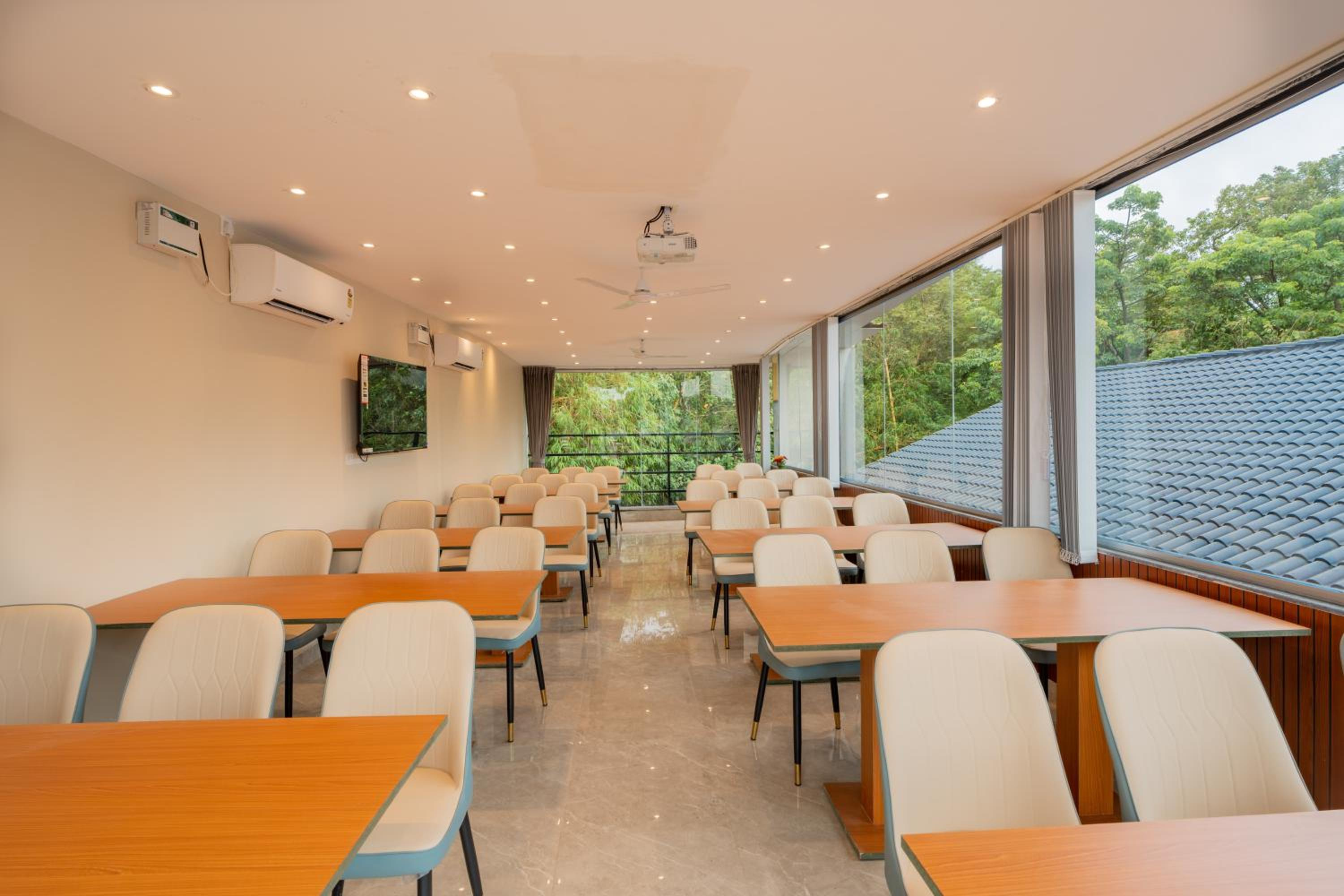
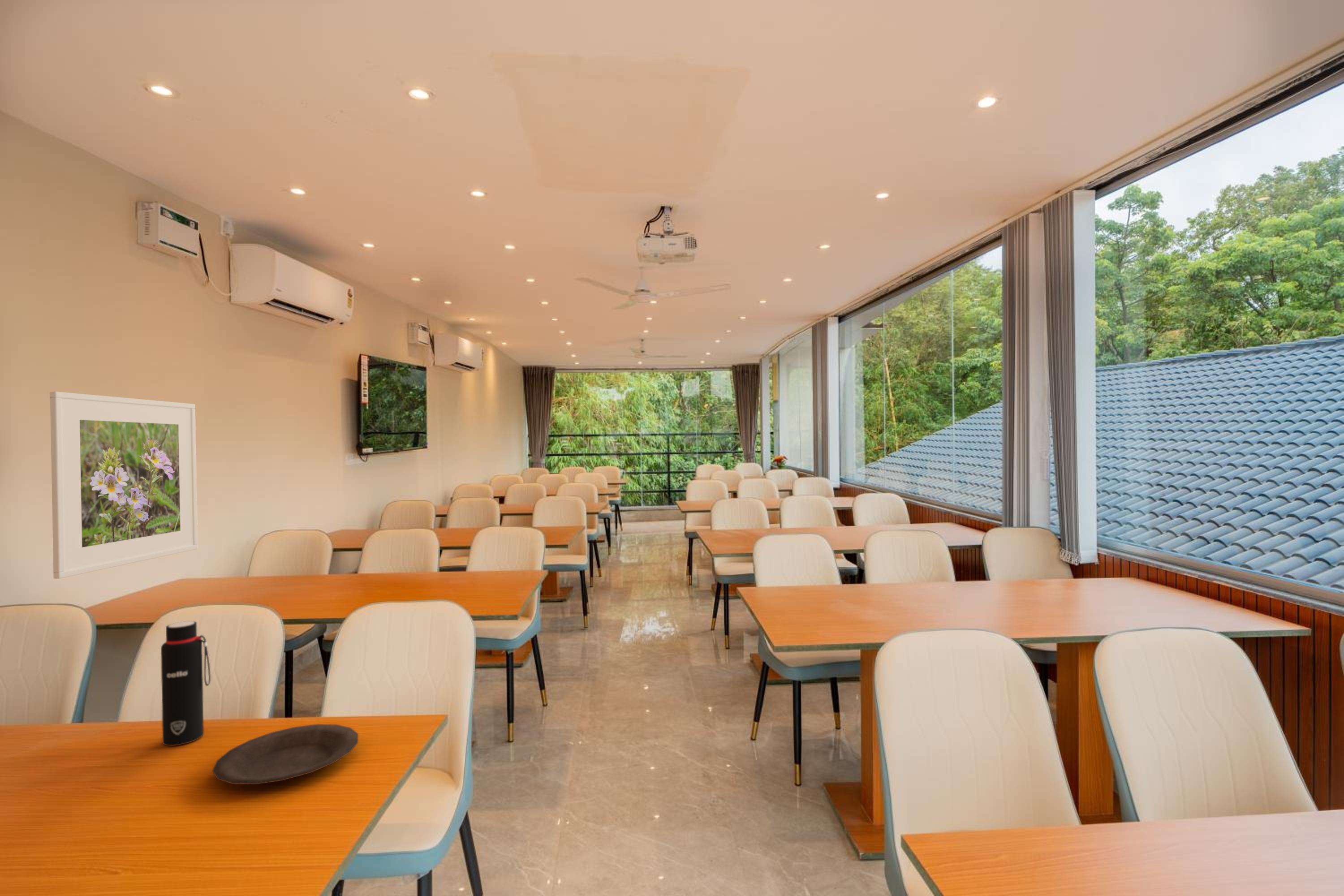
+ water bottle (186, 681)
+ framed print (133, 480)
+ plate (289, 756)
